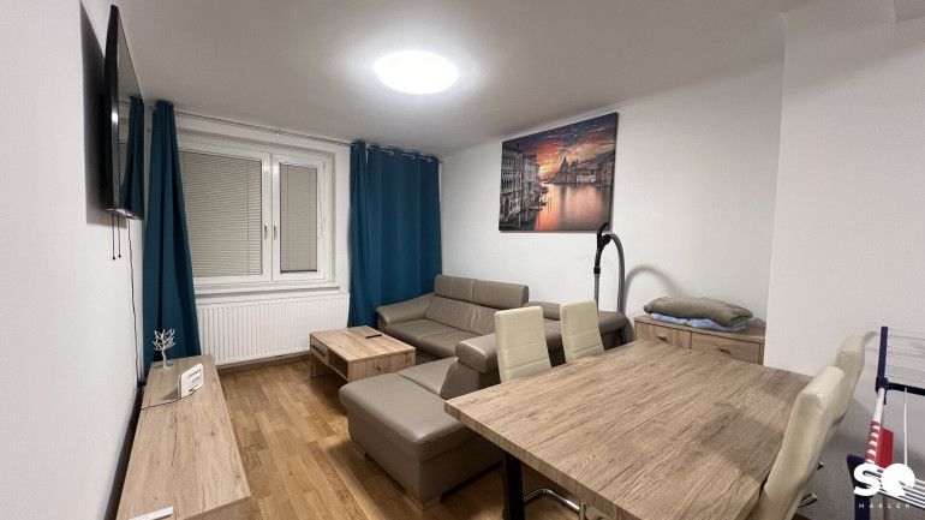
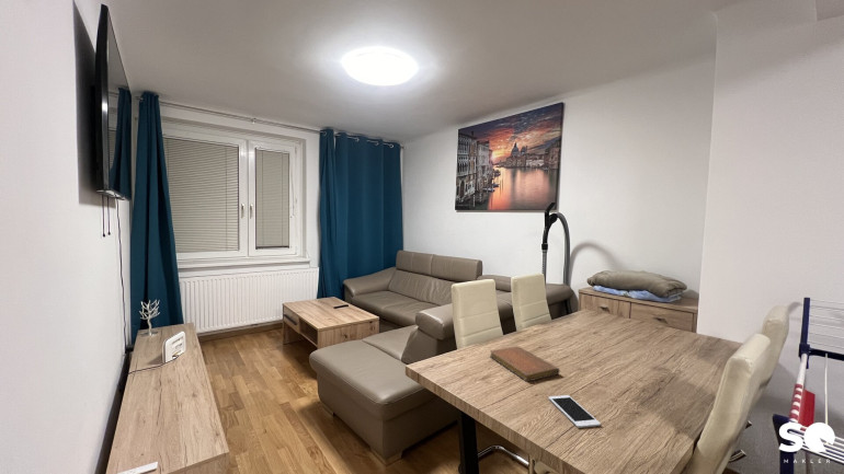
+ cell phone (572, 409)
+ notebook (522, 361)
